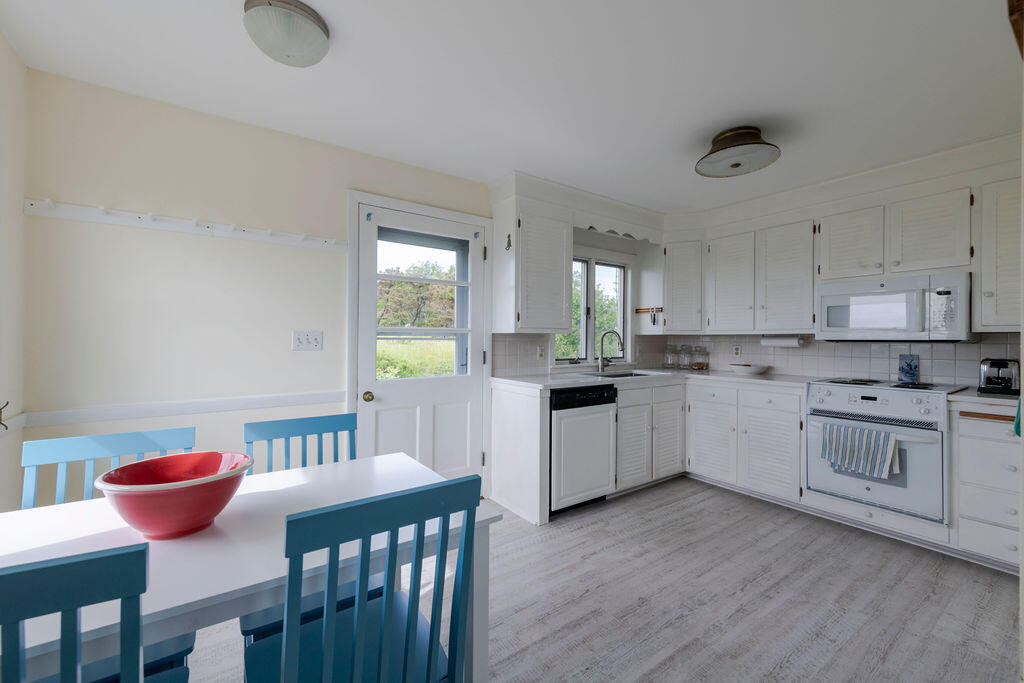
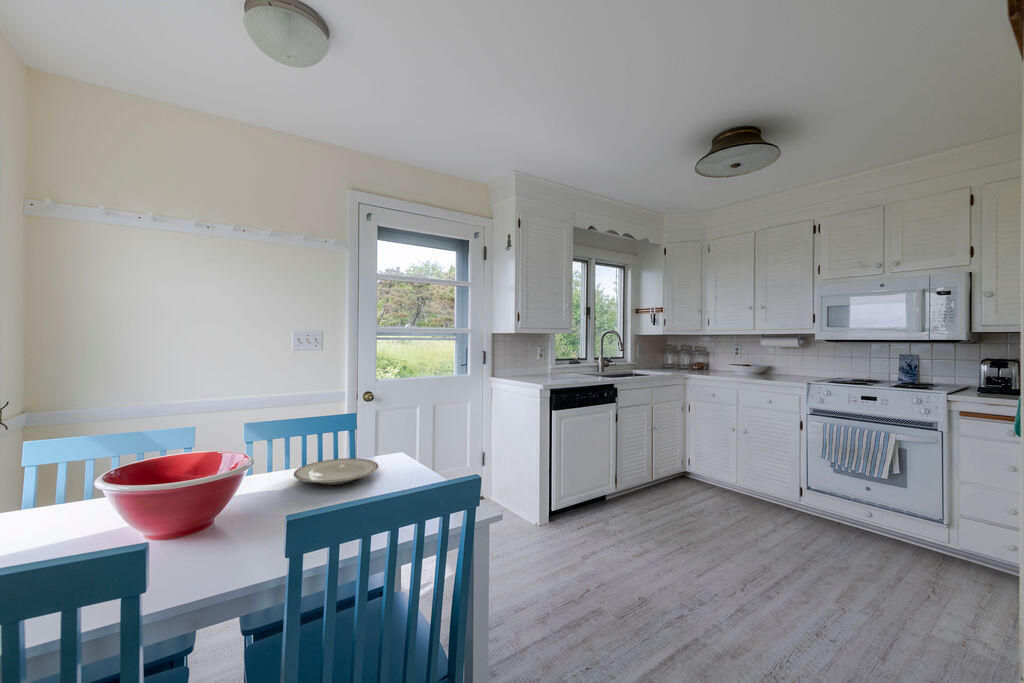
+ plate (337, 473)
